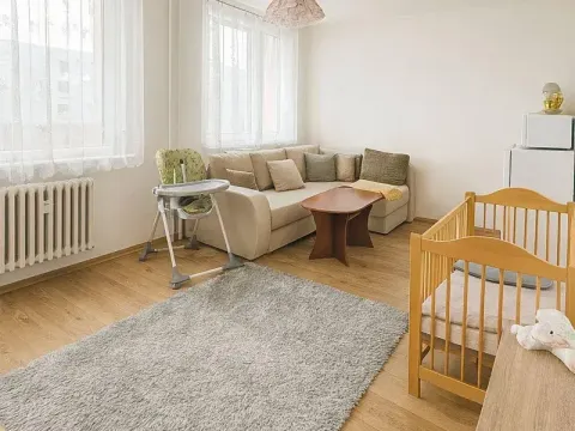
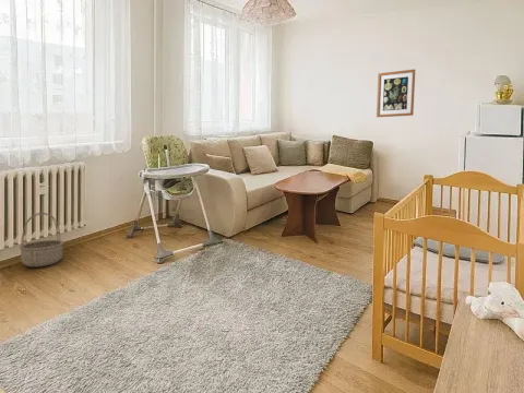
+ basket (43, 240)
+ wall art (395, 94)
